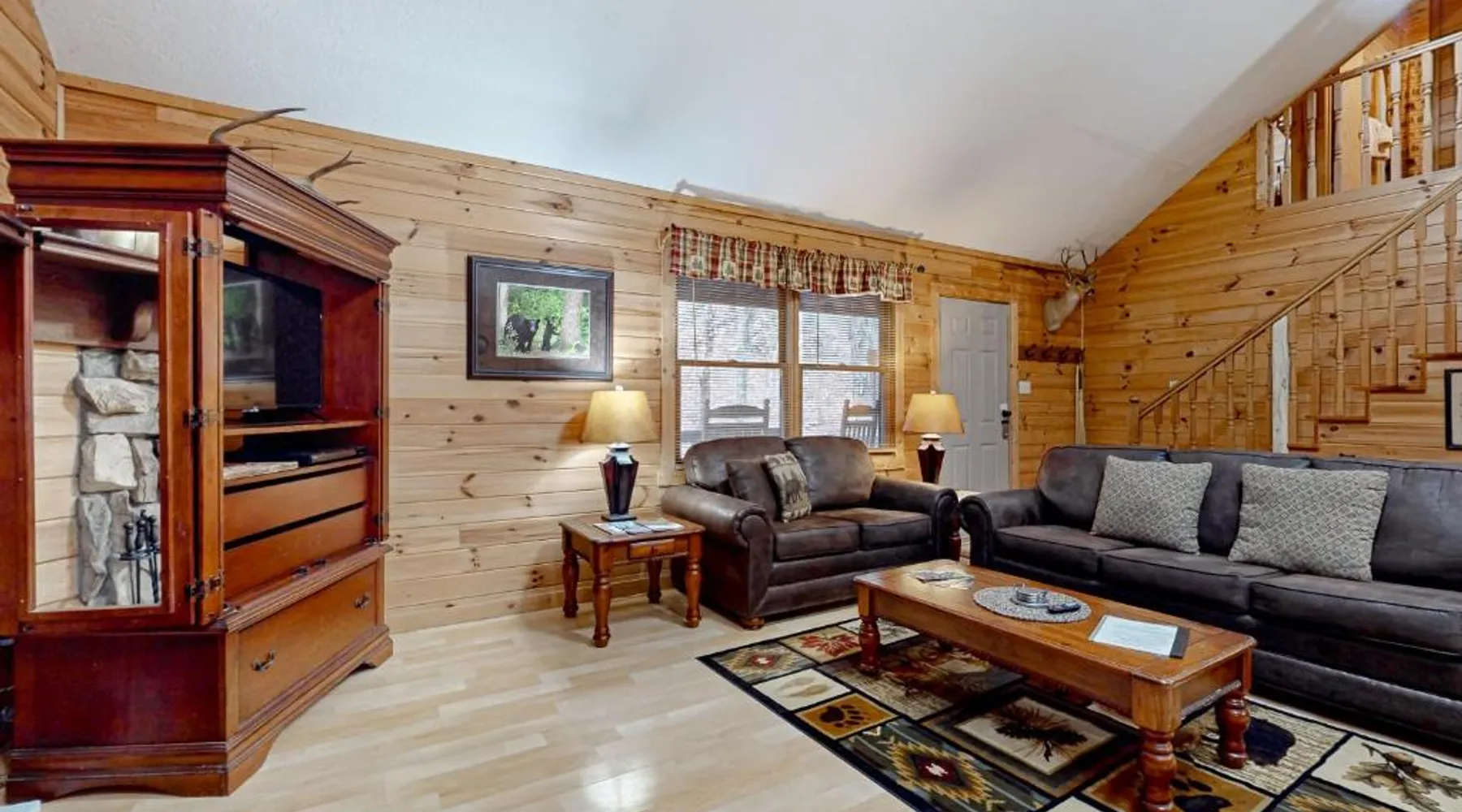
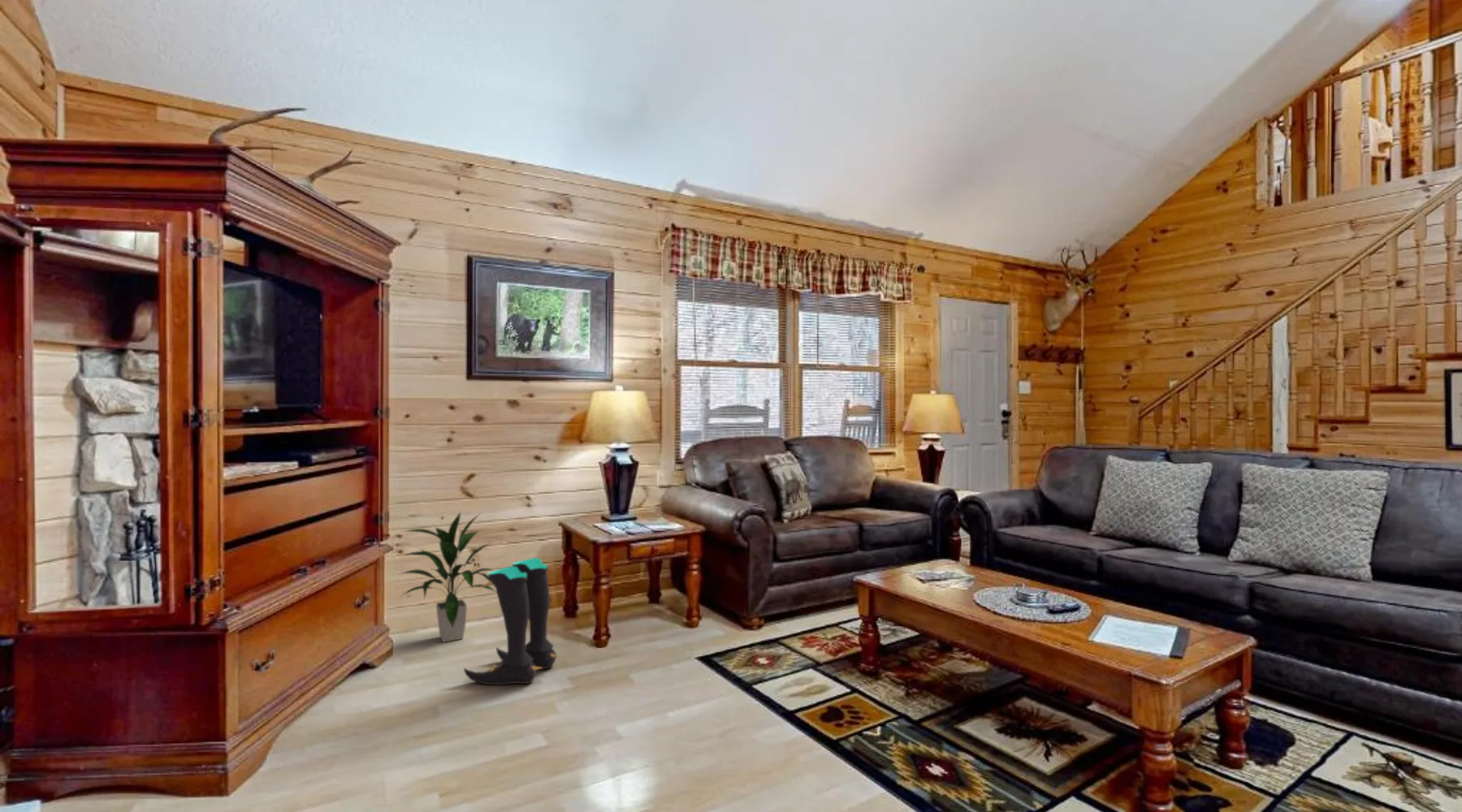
+ indoor plant (449, 576)
+ boots (517, 618)
